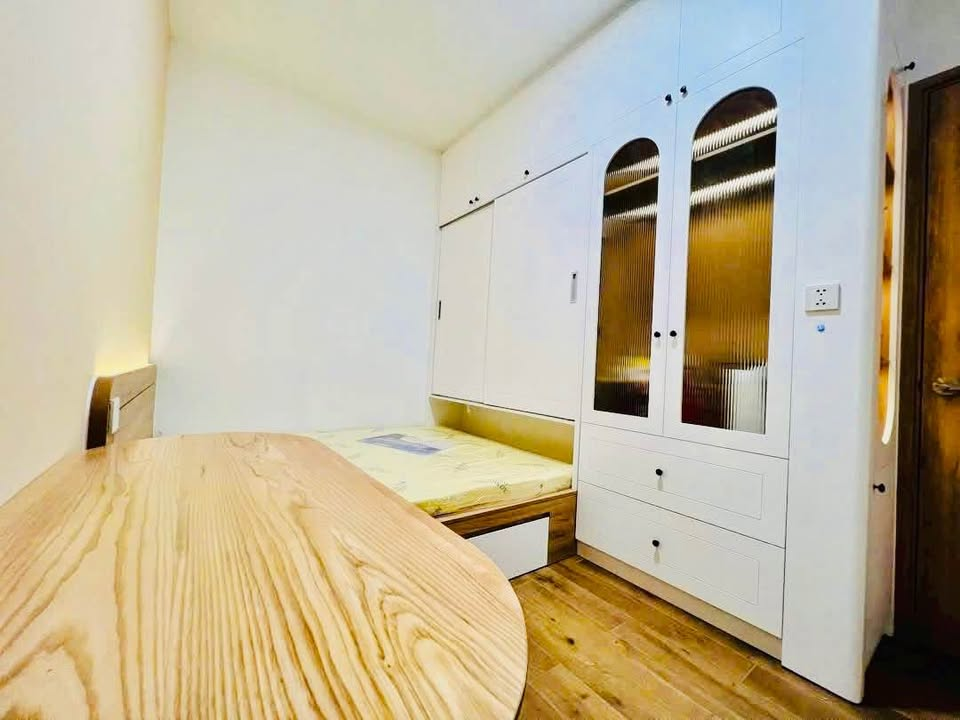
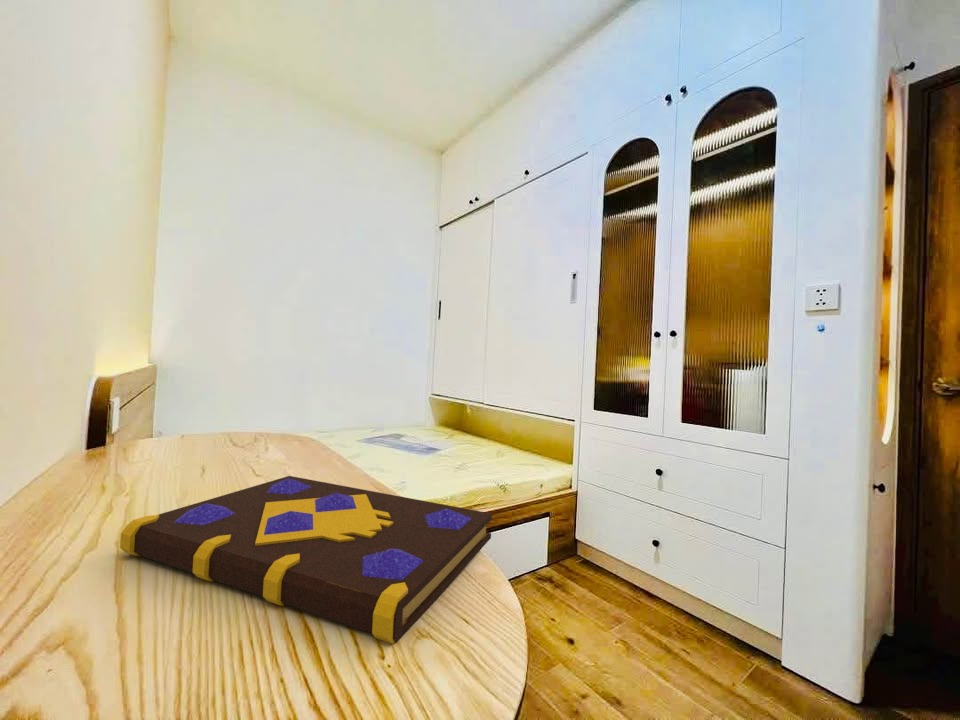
+ book (330, 522)
